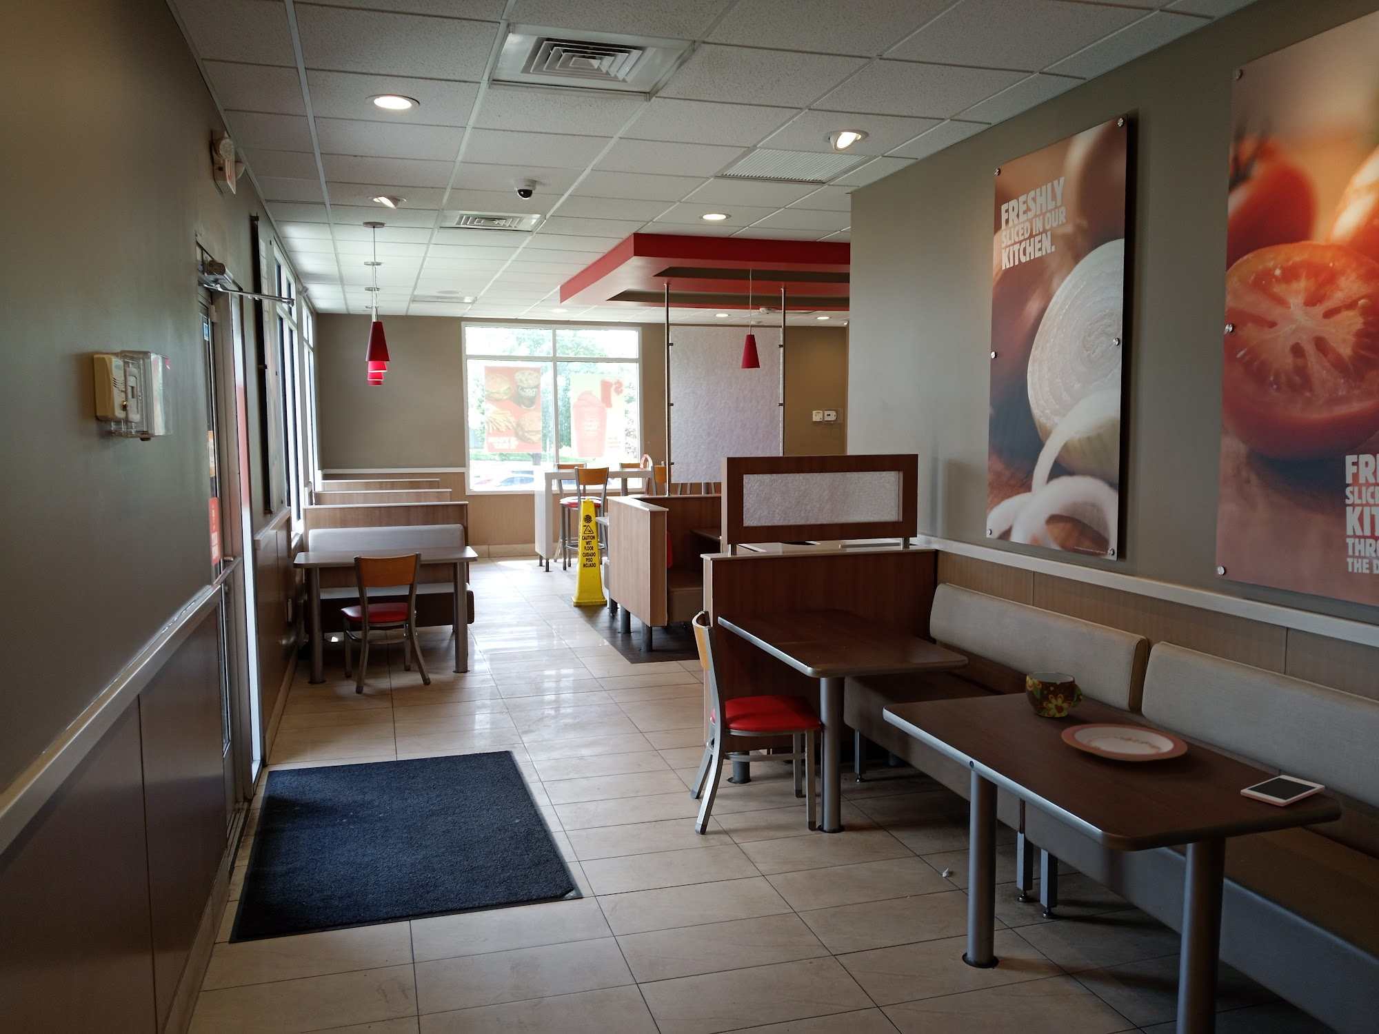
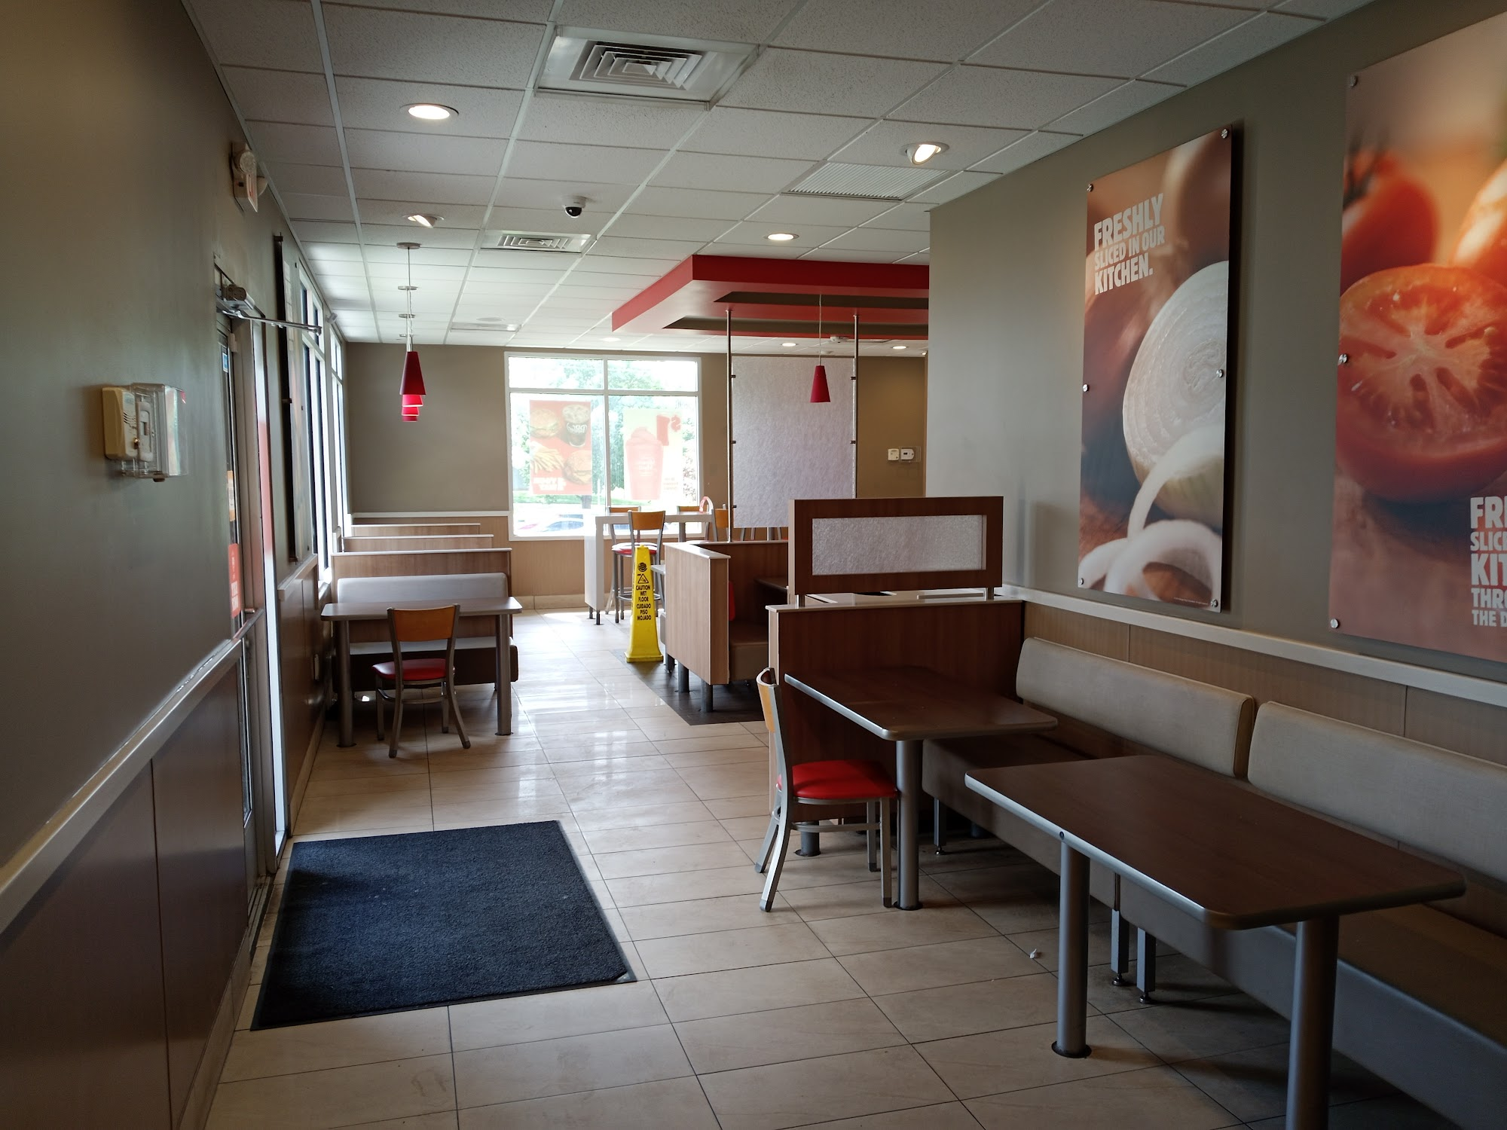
- cup (1053, 695)
- cell phone (1282, 790)
- plate (1123, 744)
